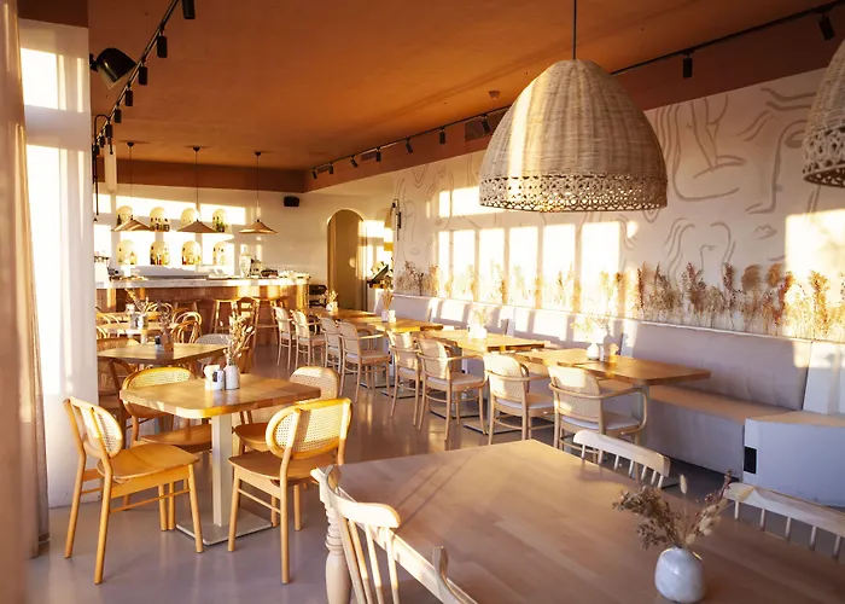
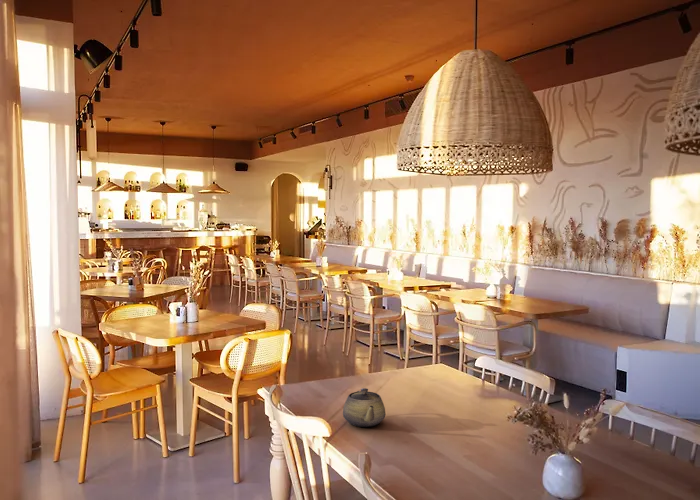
+ teapot (364, 406)
